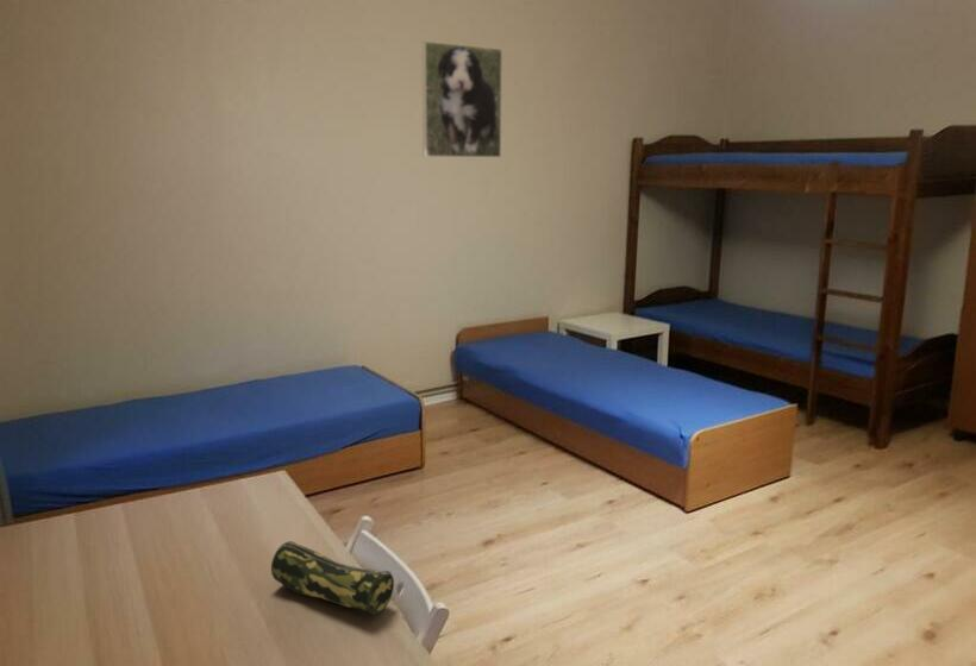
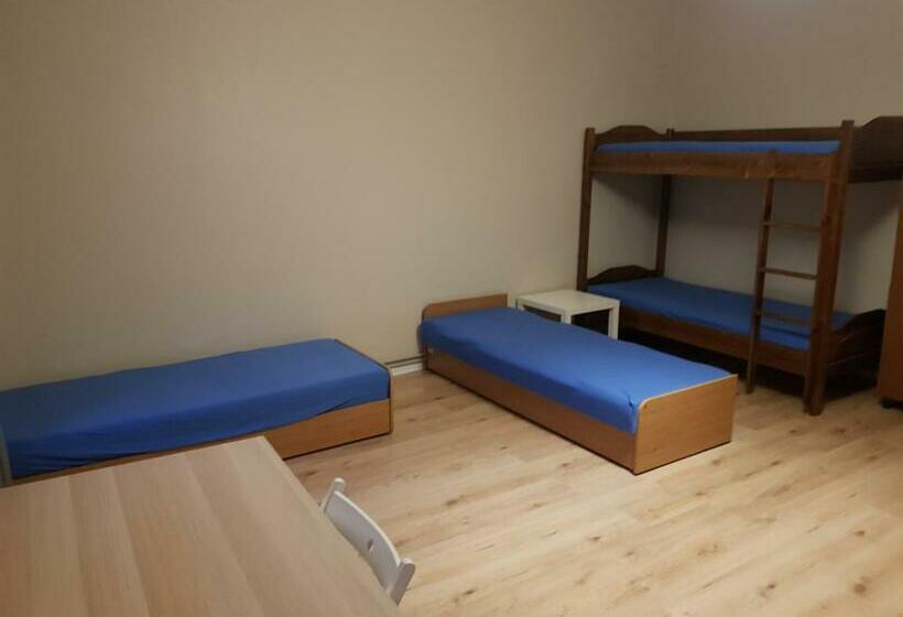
- pencil case (333, 578)
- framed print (463, 101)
